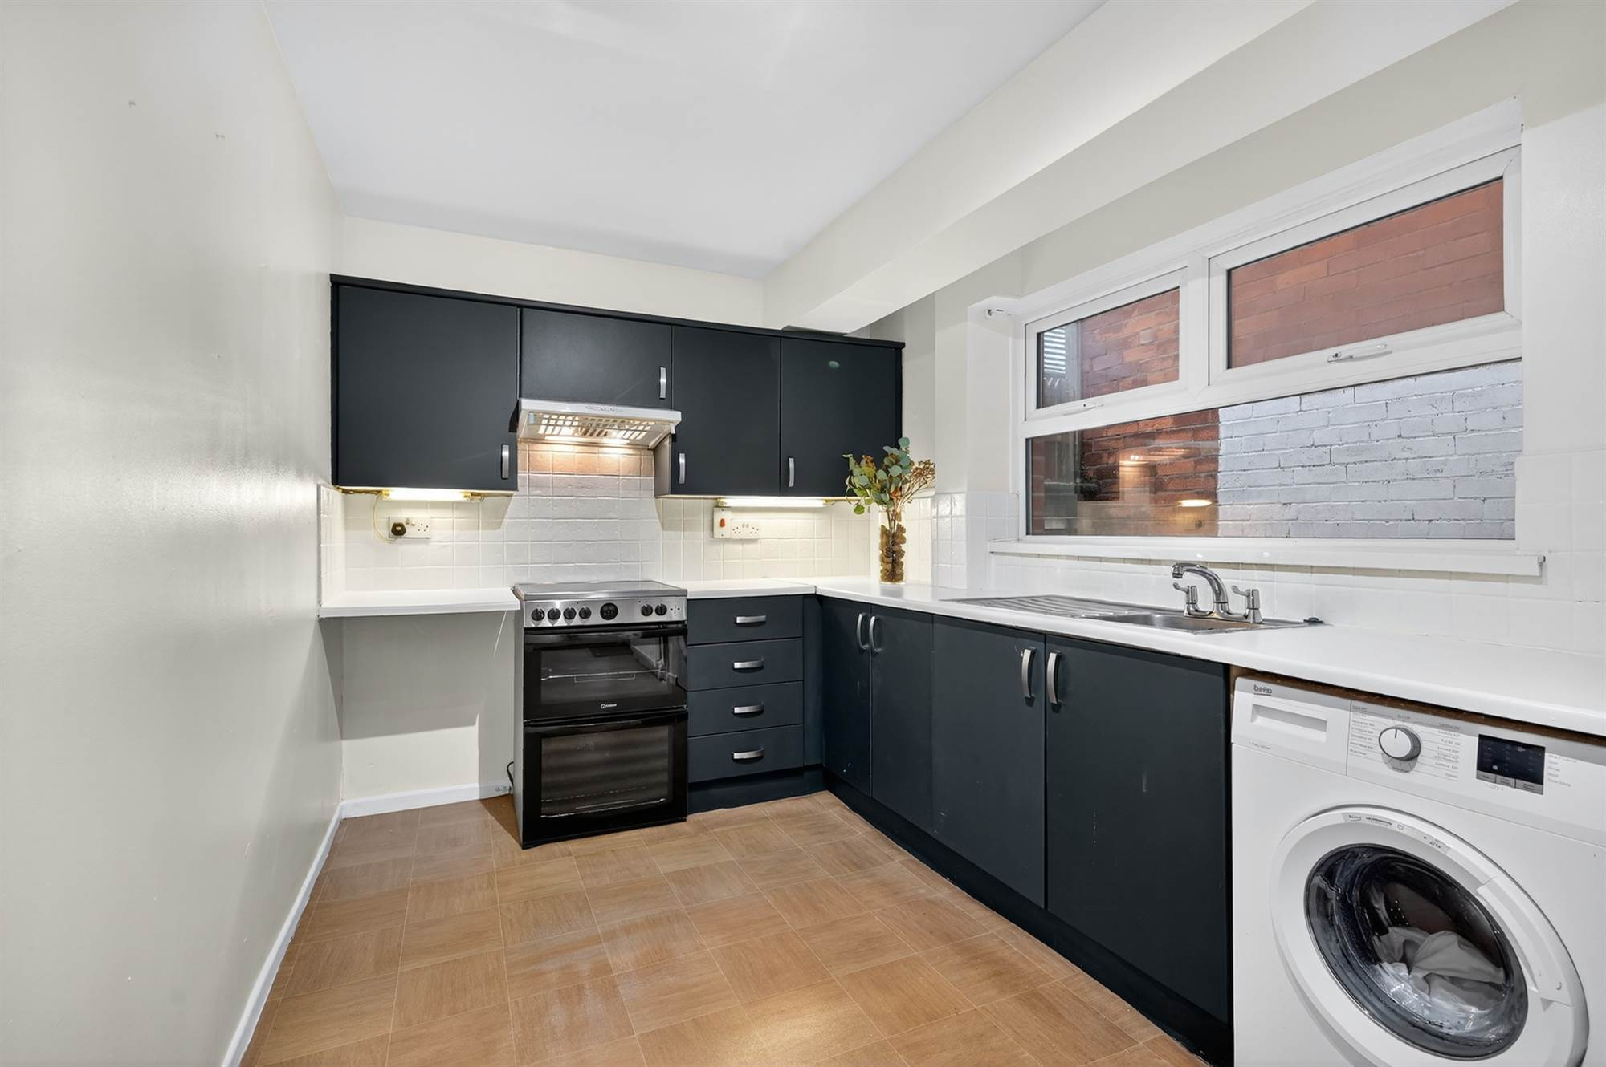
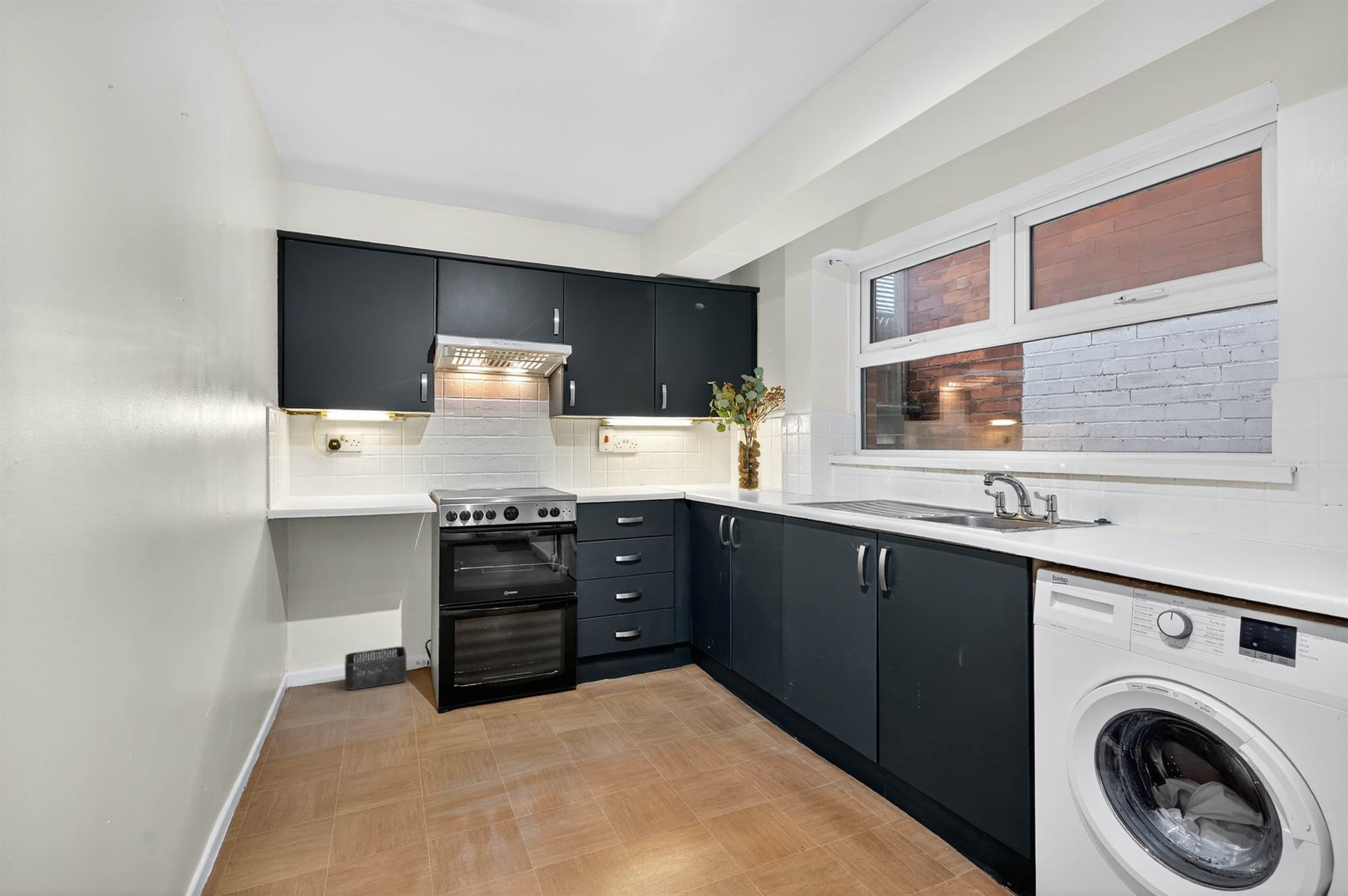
+ storage bin (376, 667)
